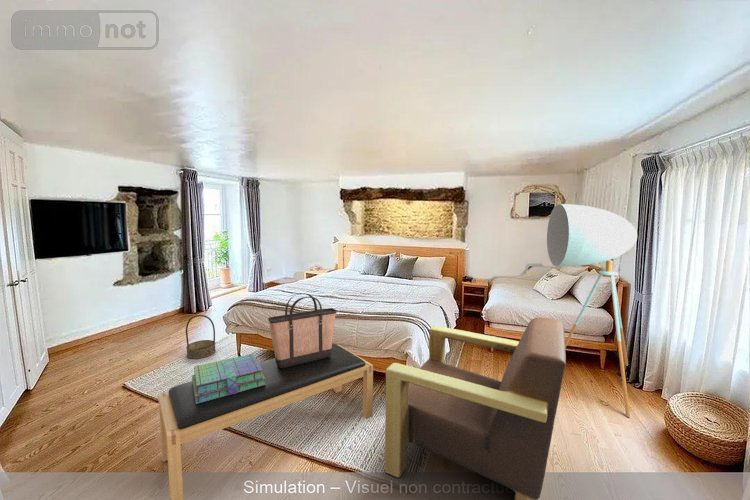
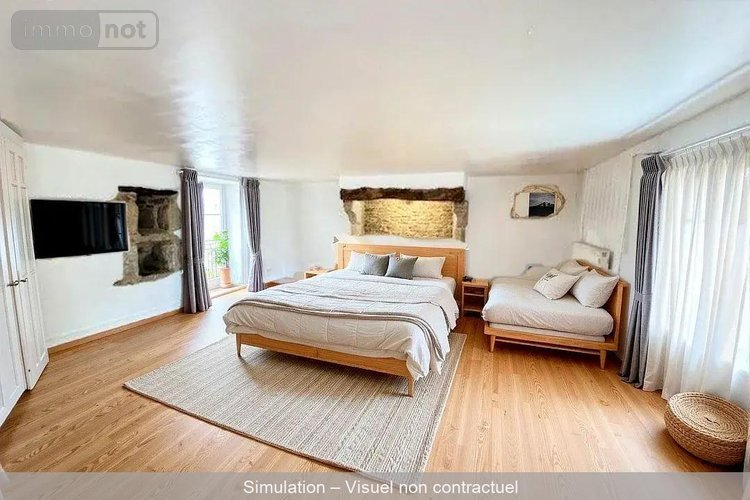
- armchair (477, 388)
- floor lamp (613, 300)
- stack of books (228, 375)
- bench (276, 403)
- shopping bag (304, 328)
- basket (201, 340)
